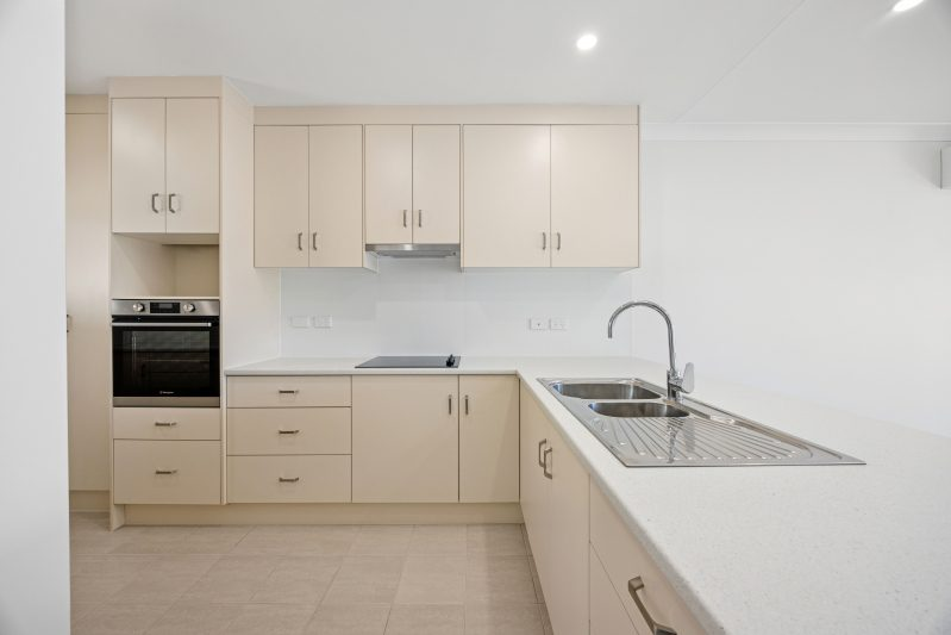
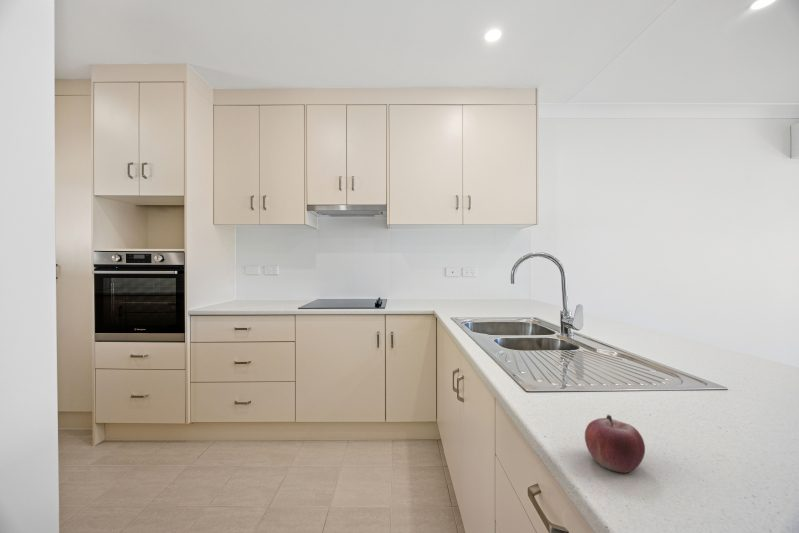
+ fruit (613, 438)
